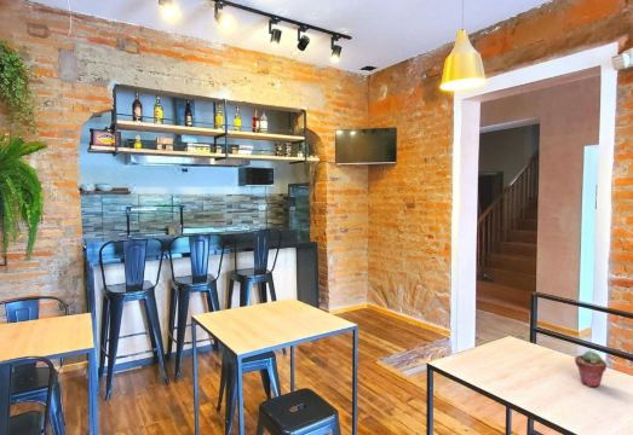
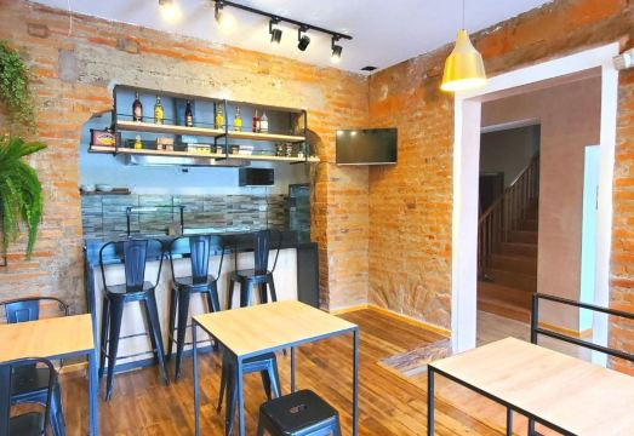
- potted succulent (589, 366)
